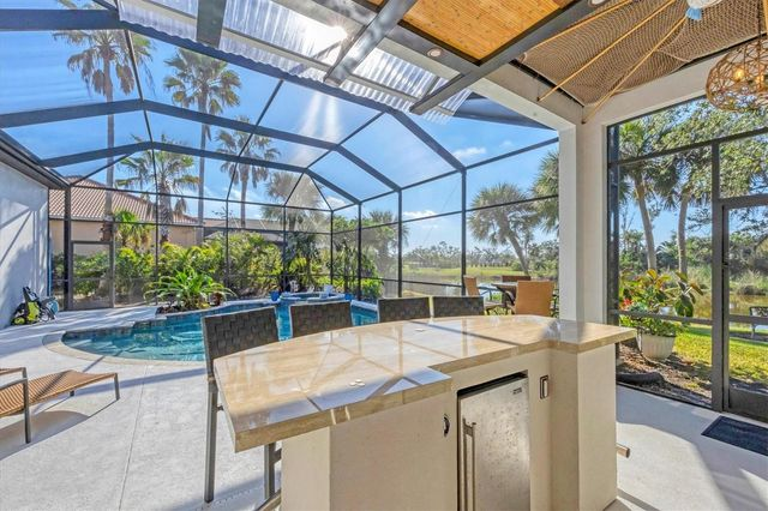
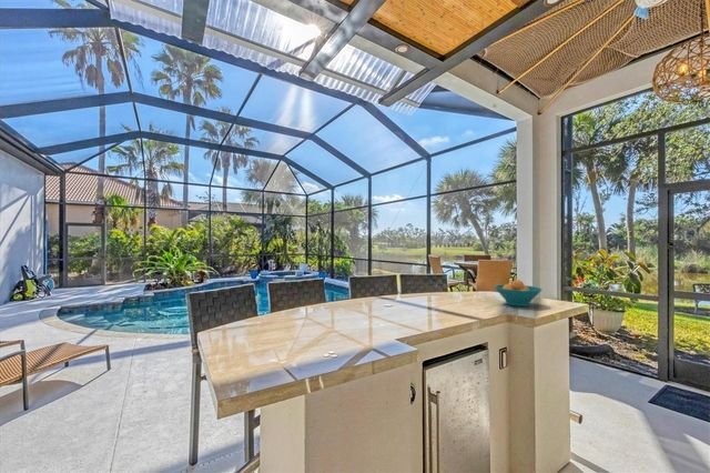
+ fruit bowl (517, 292)
